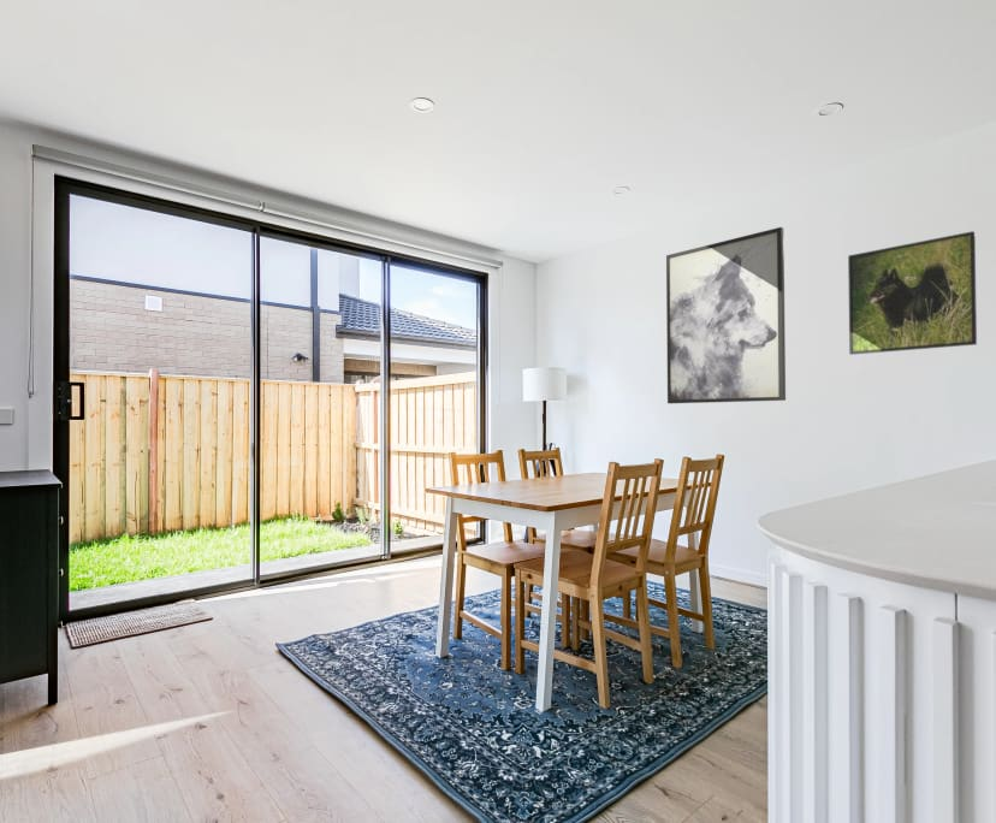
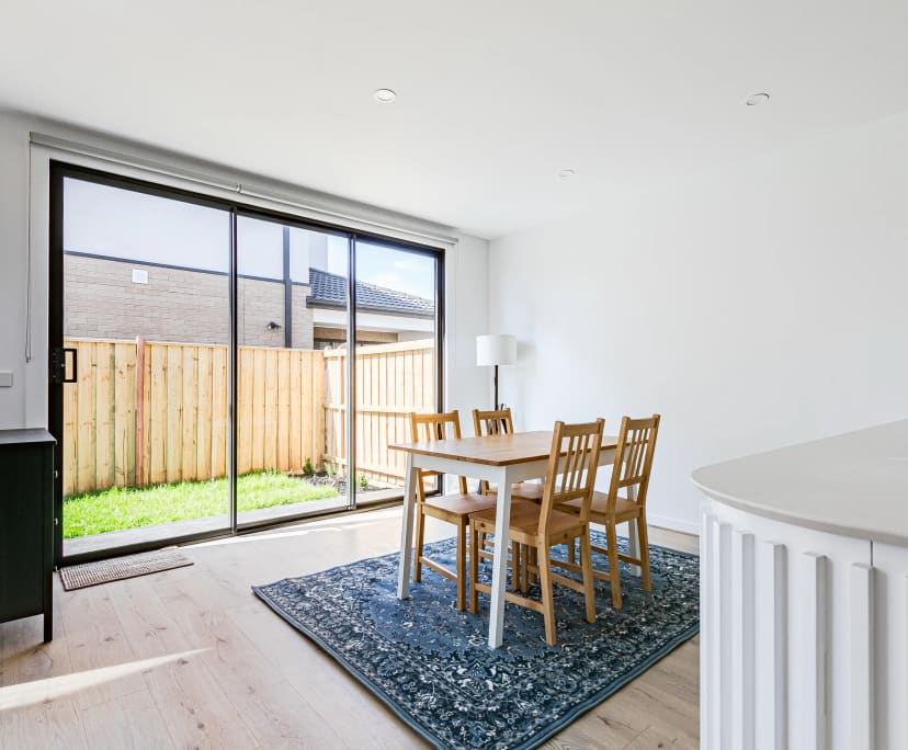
- wall art (721, 321)
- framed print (907, 296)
